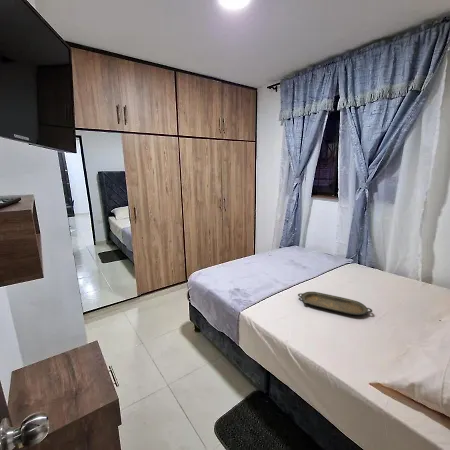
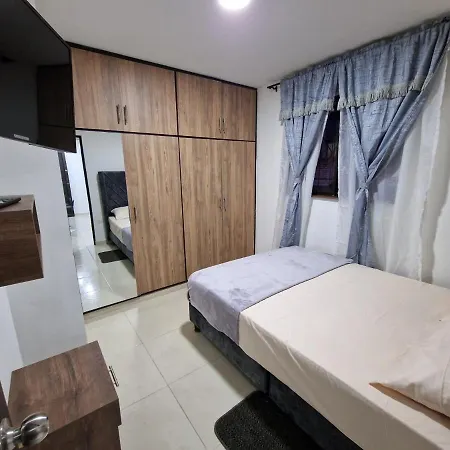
- serving tray (332, 303)
